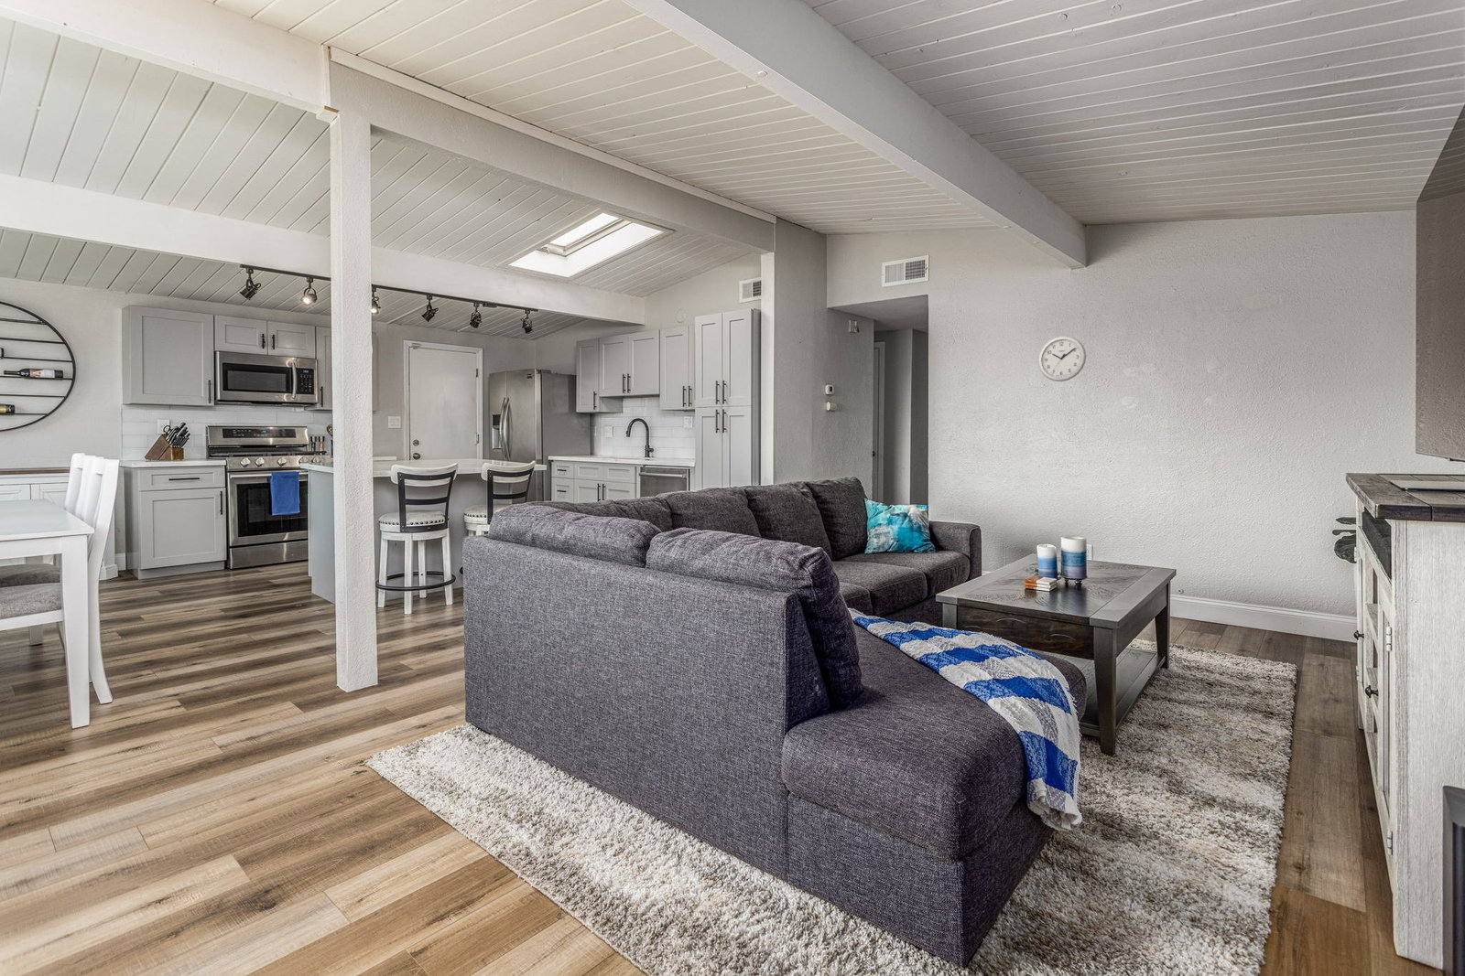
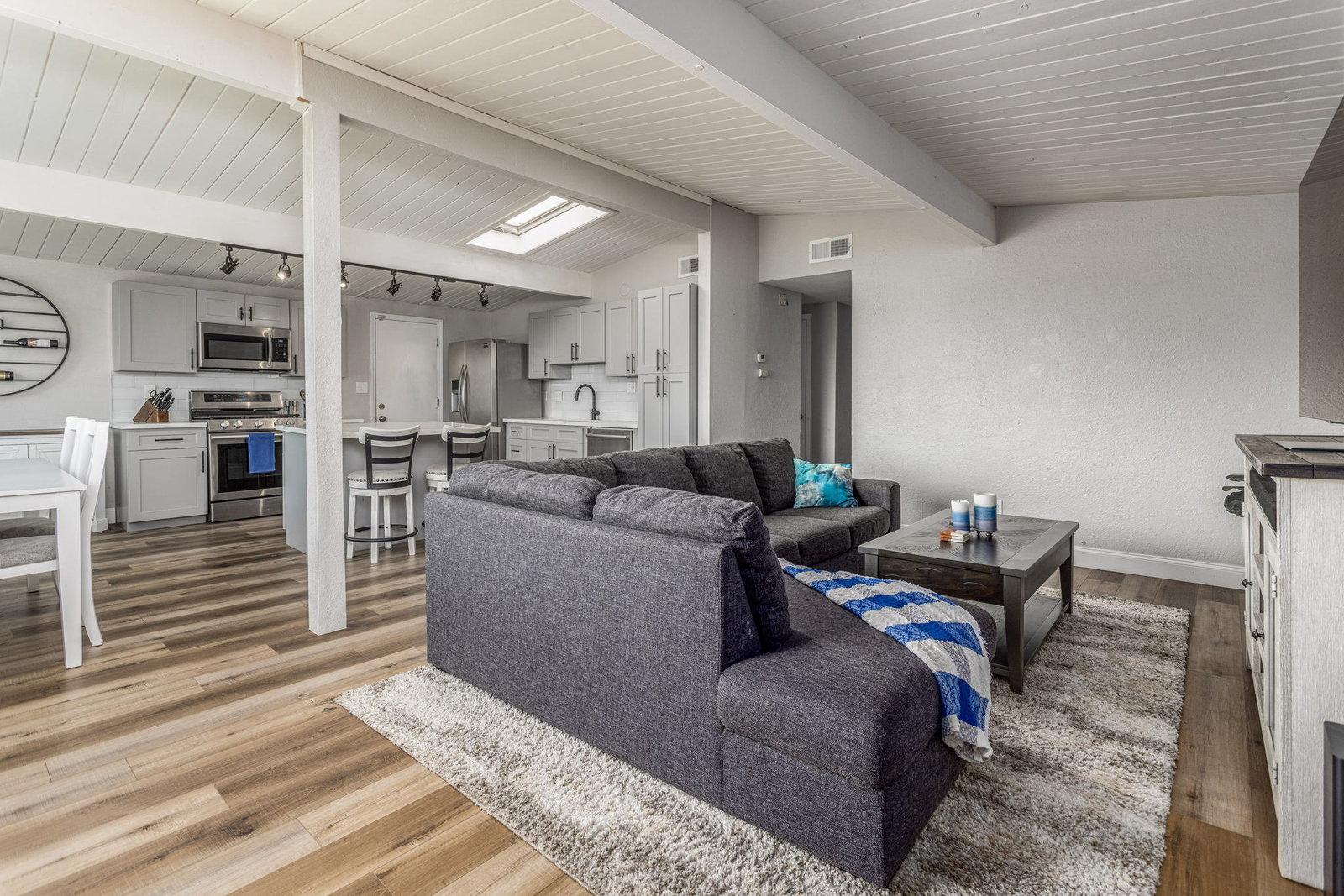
- wall clock (1062, 357)
